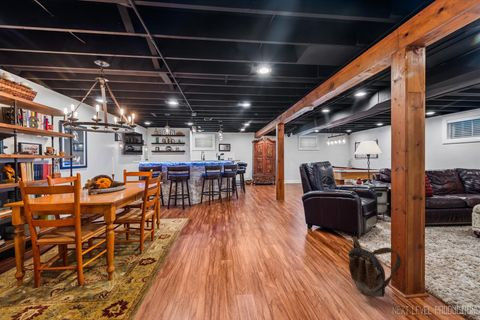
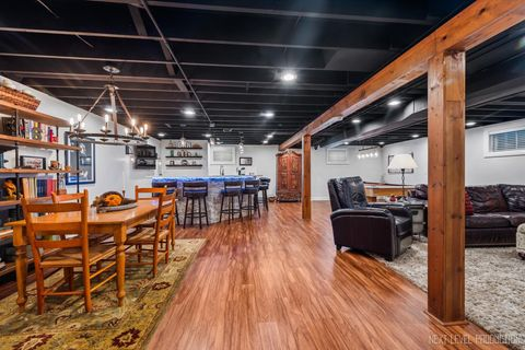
- backpack (368, 268)
